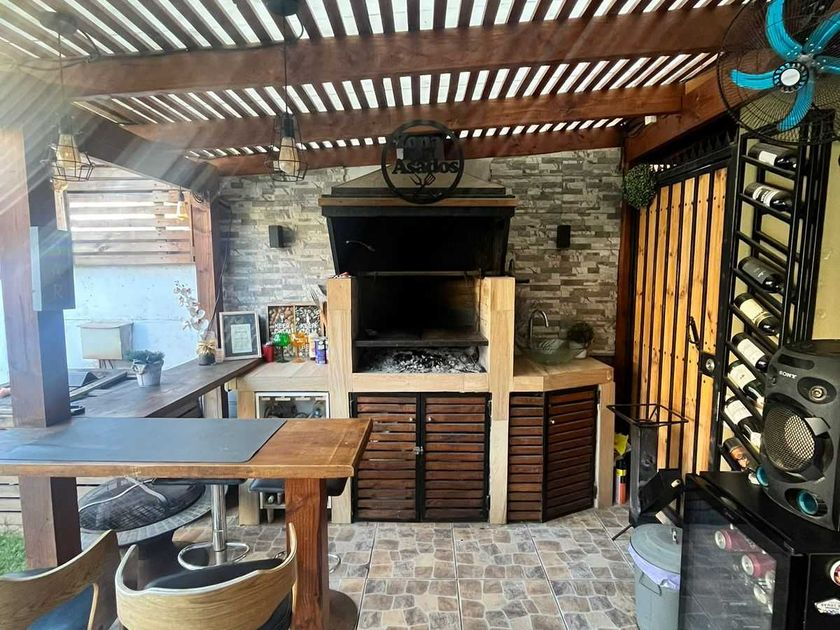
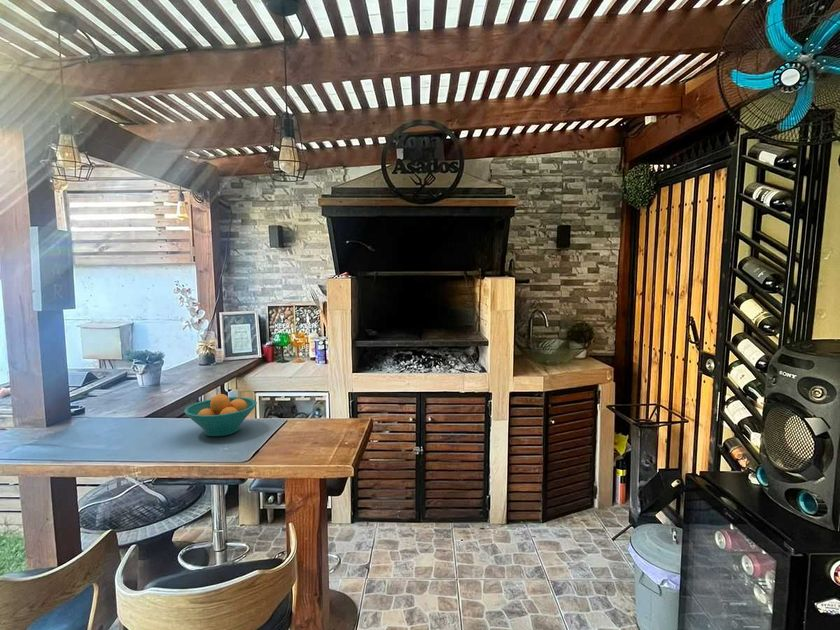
+ fruit bowl (221, 412)
